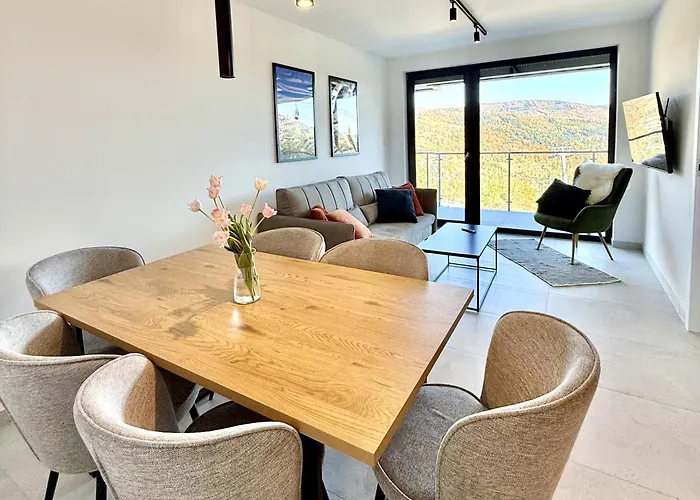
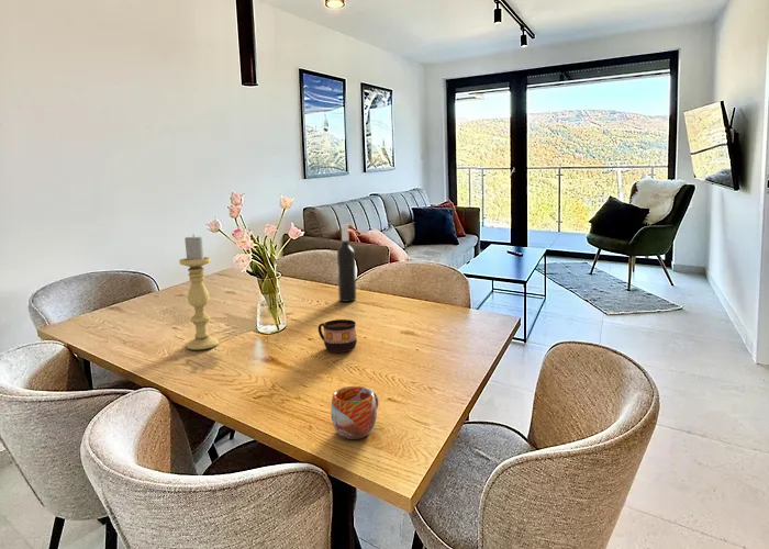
+ cup (338, 335)
+ wine bottle (346, 262)
+ candle holder (198, 290)
+ mug (357, 411)
